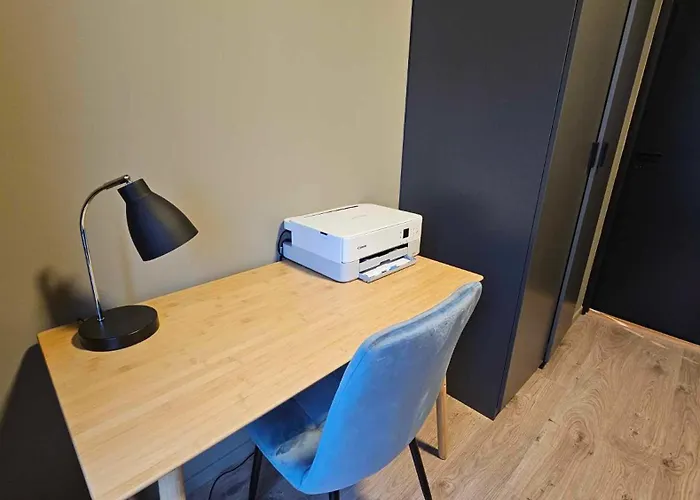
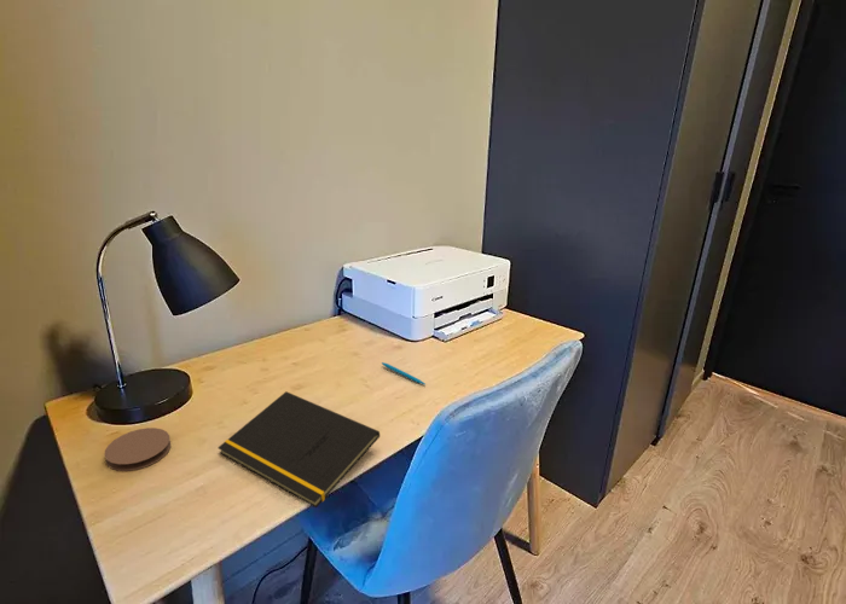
+ pen (402, 373)
+ notepad (299, 442)
+ coaster (138, 448)
